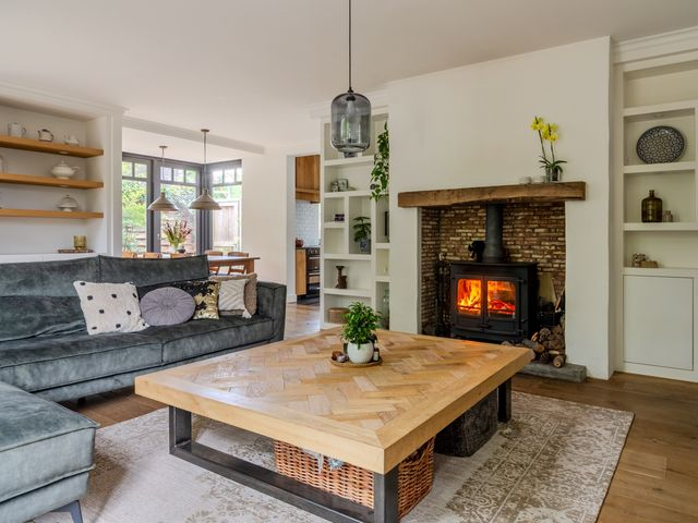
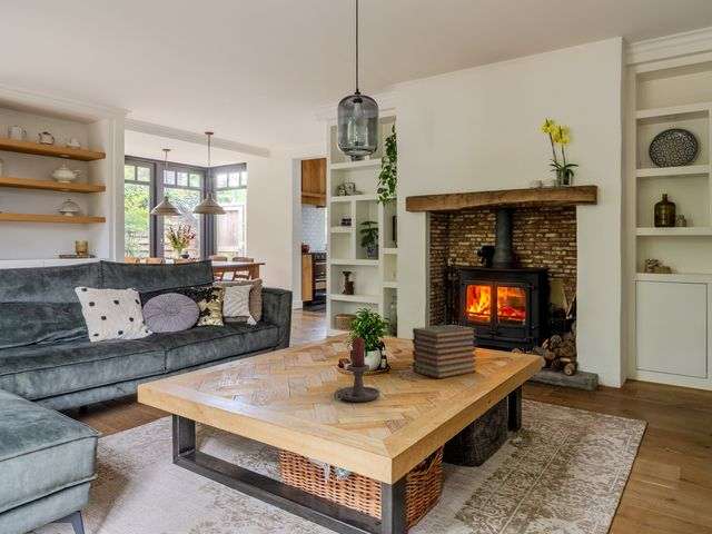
+ book stack (444, 349)
+ candle holder (354, 367)
